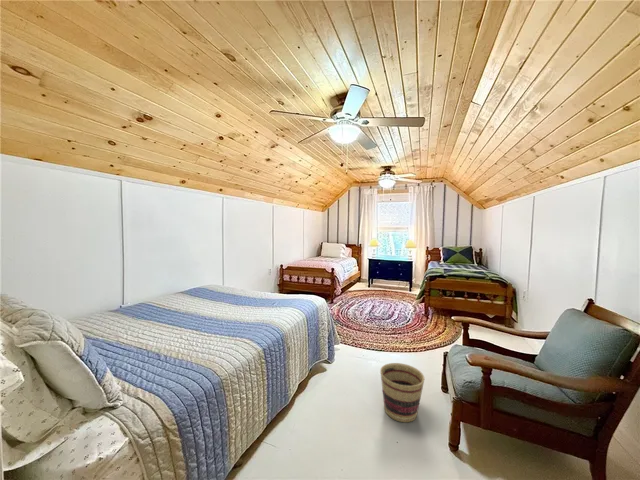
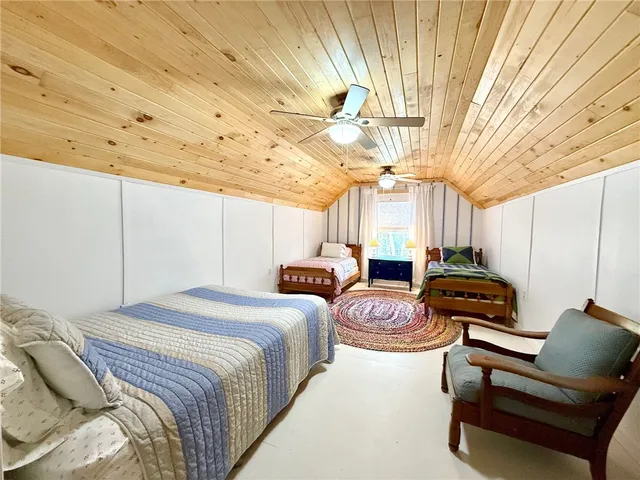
- basket (401, 392)
